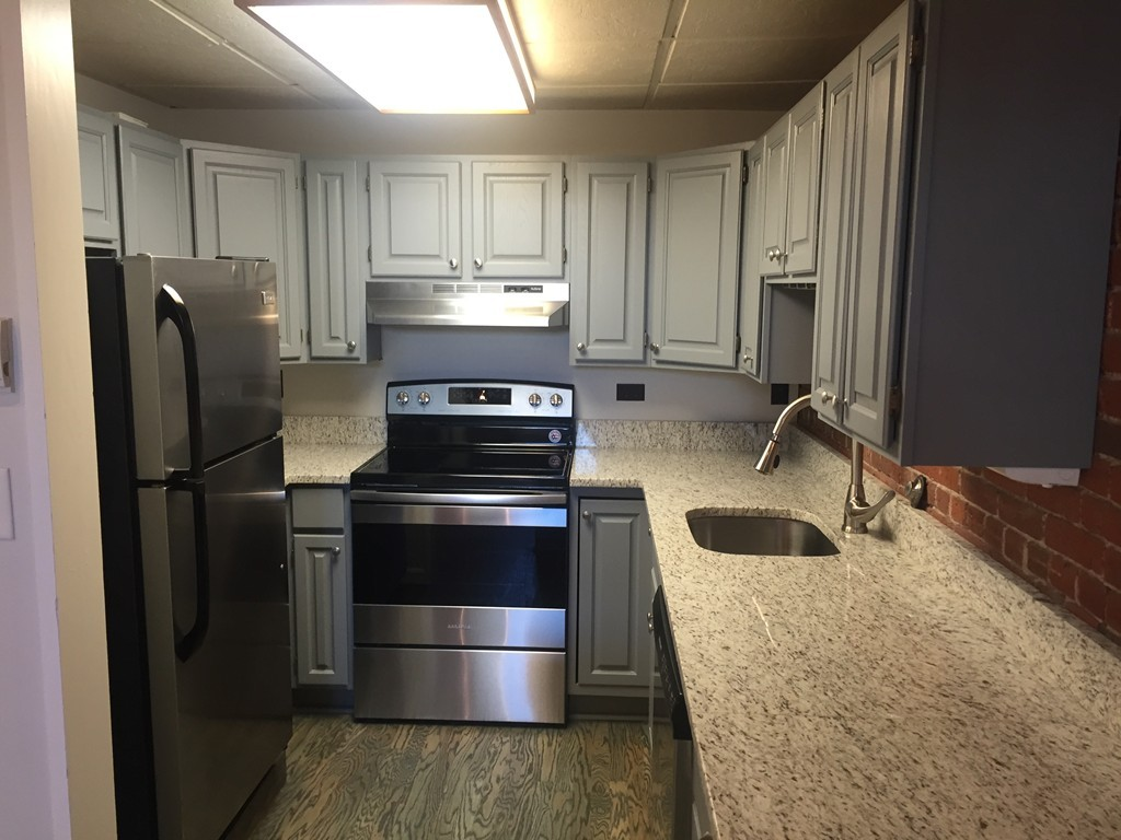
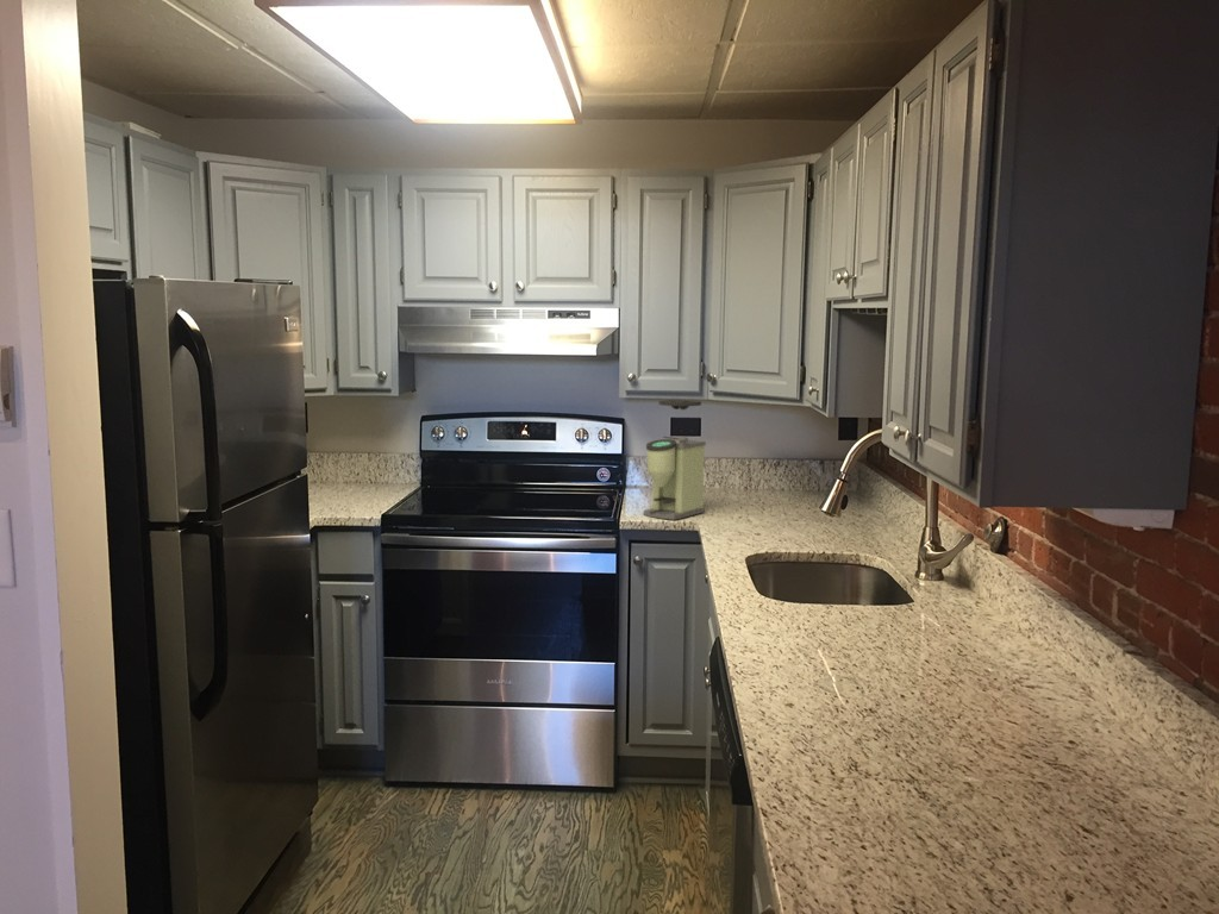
+ coffee grinder (675, 457)
